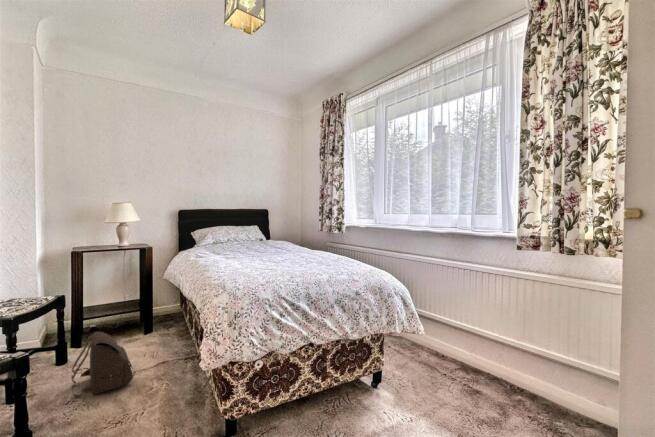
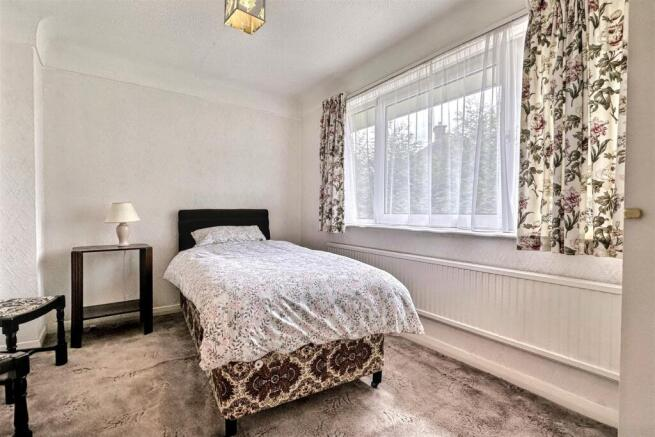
- satchel (102, 360)
